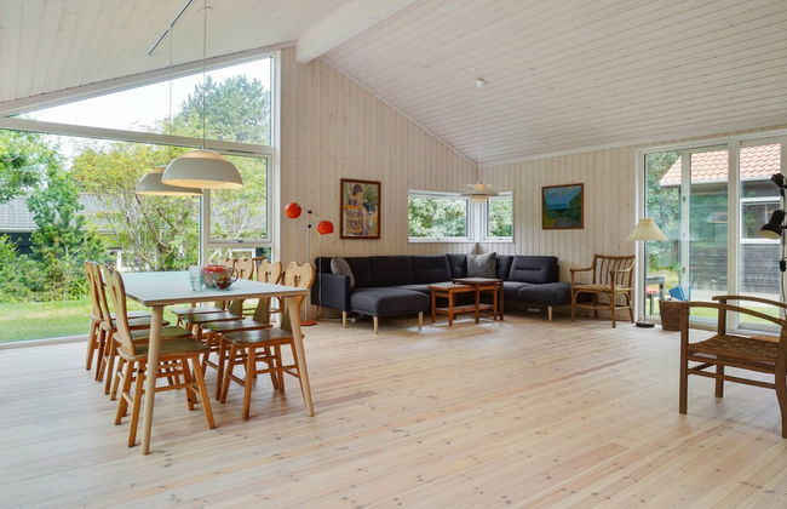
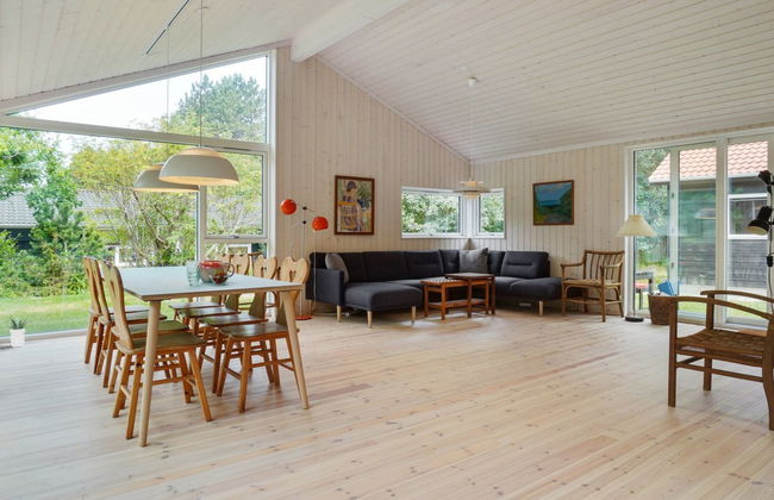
+ potted plant (17, 331)
